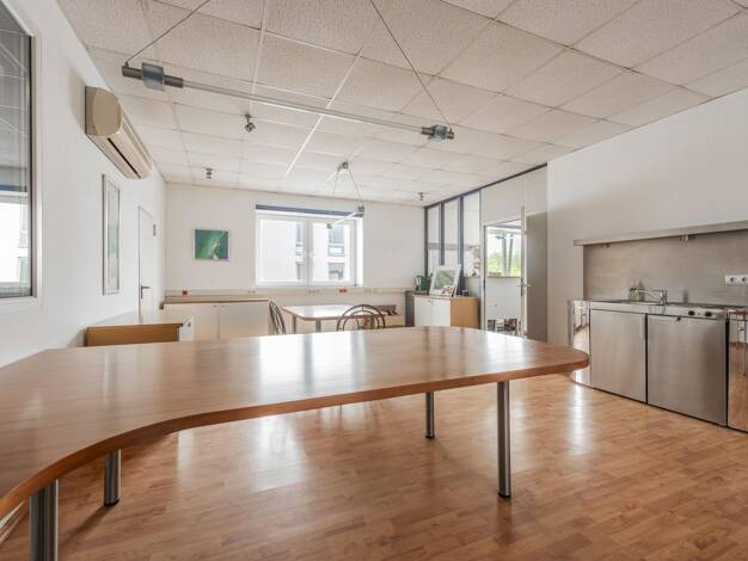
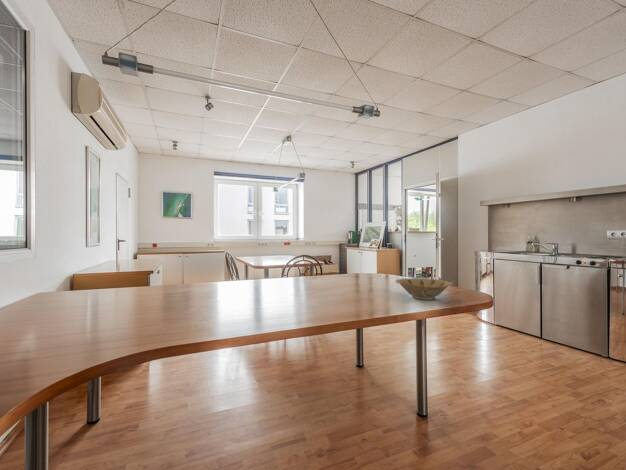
+ bowl (423, 289)
